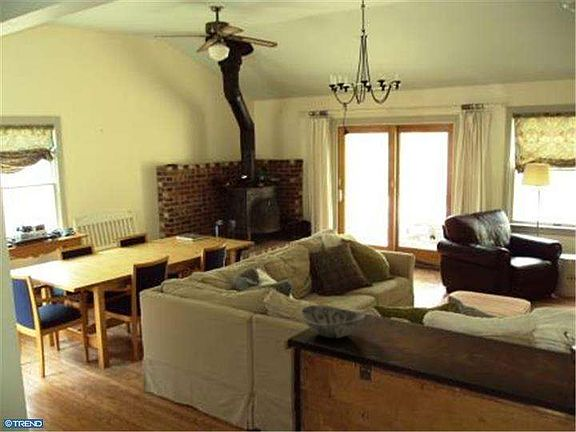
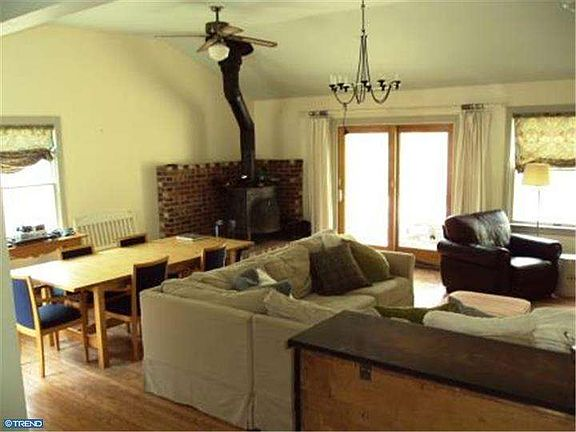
- decorative bowl (332, 323)
